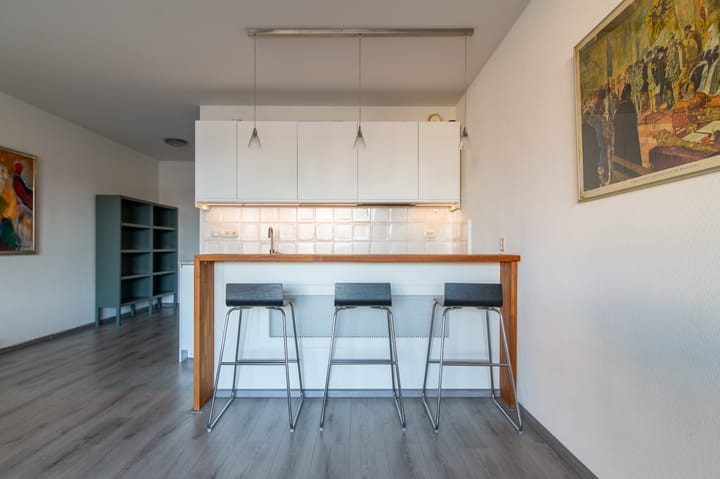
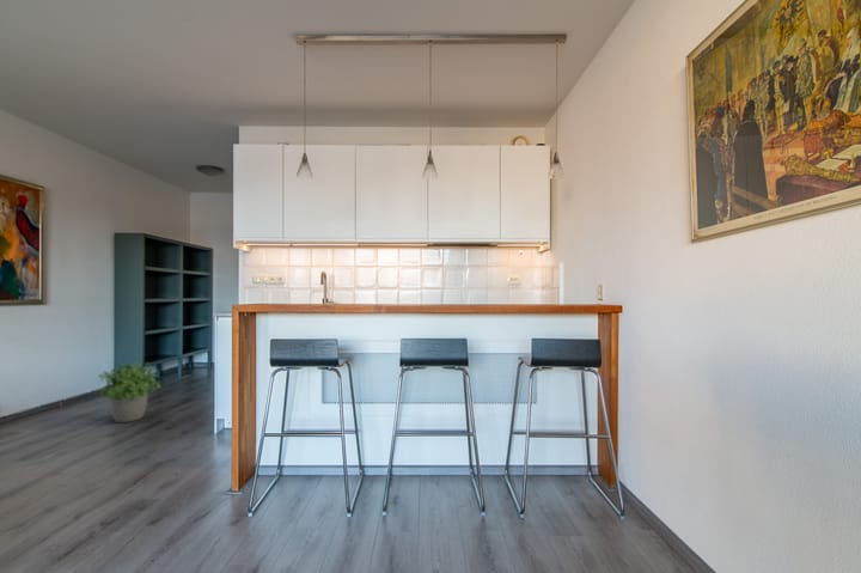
+ potted plant (130, 390)
